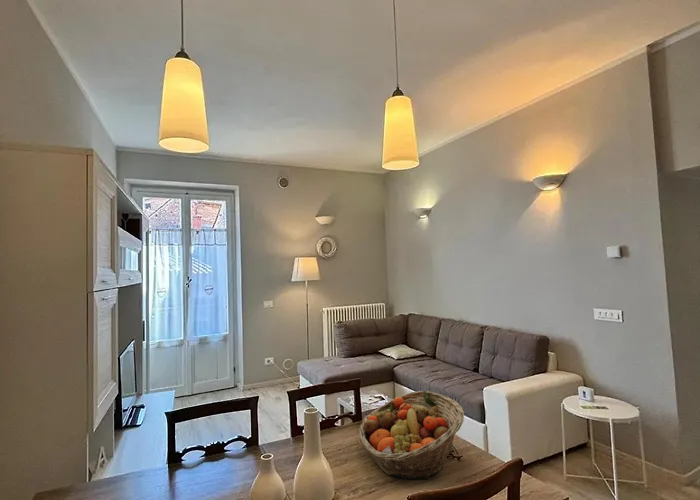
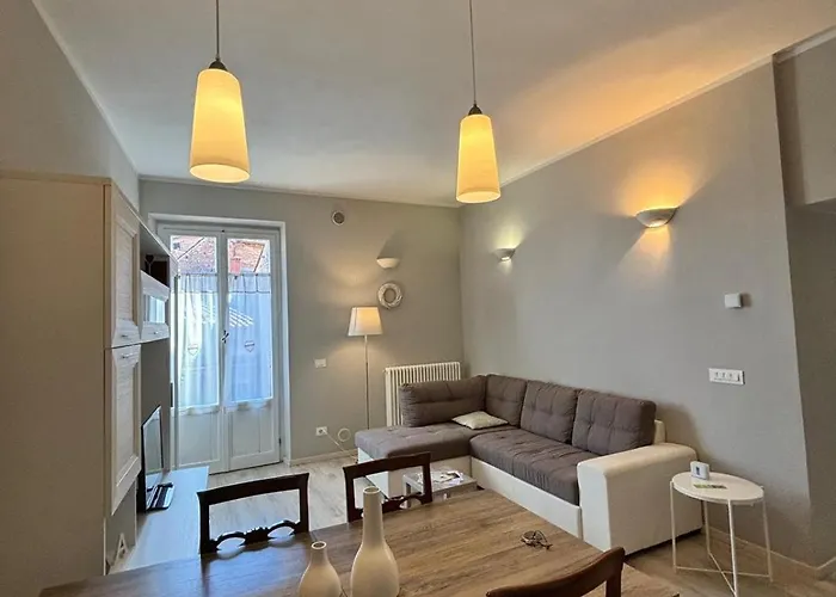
- fruit basket (410, 430)
